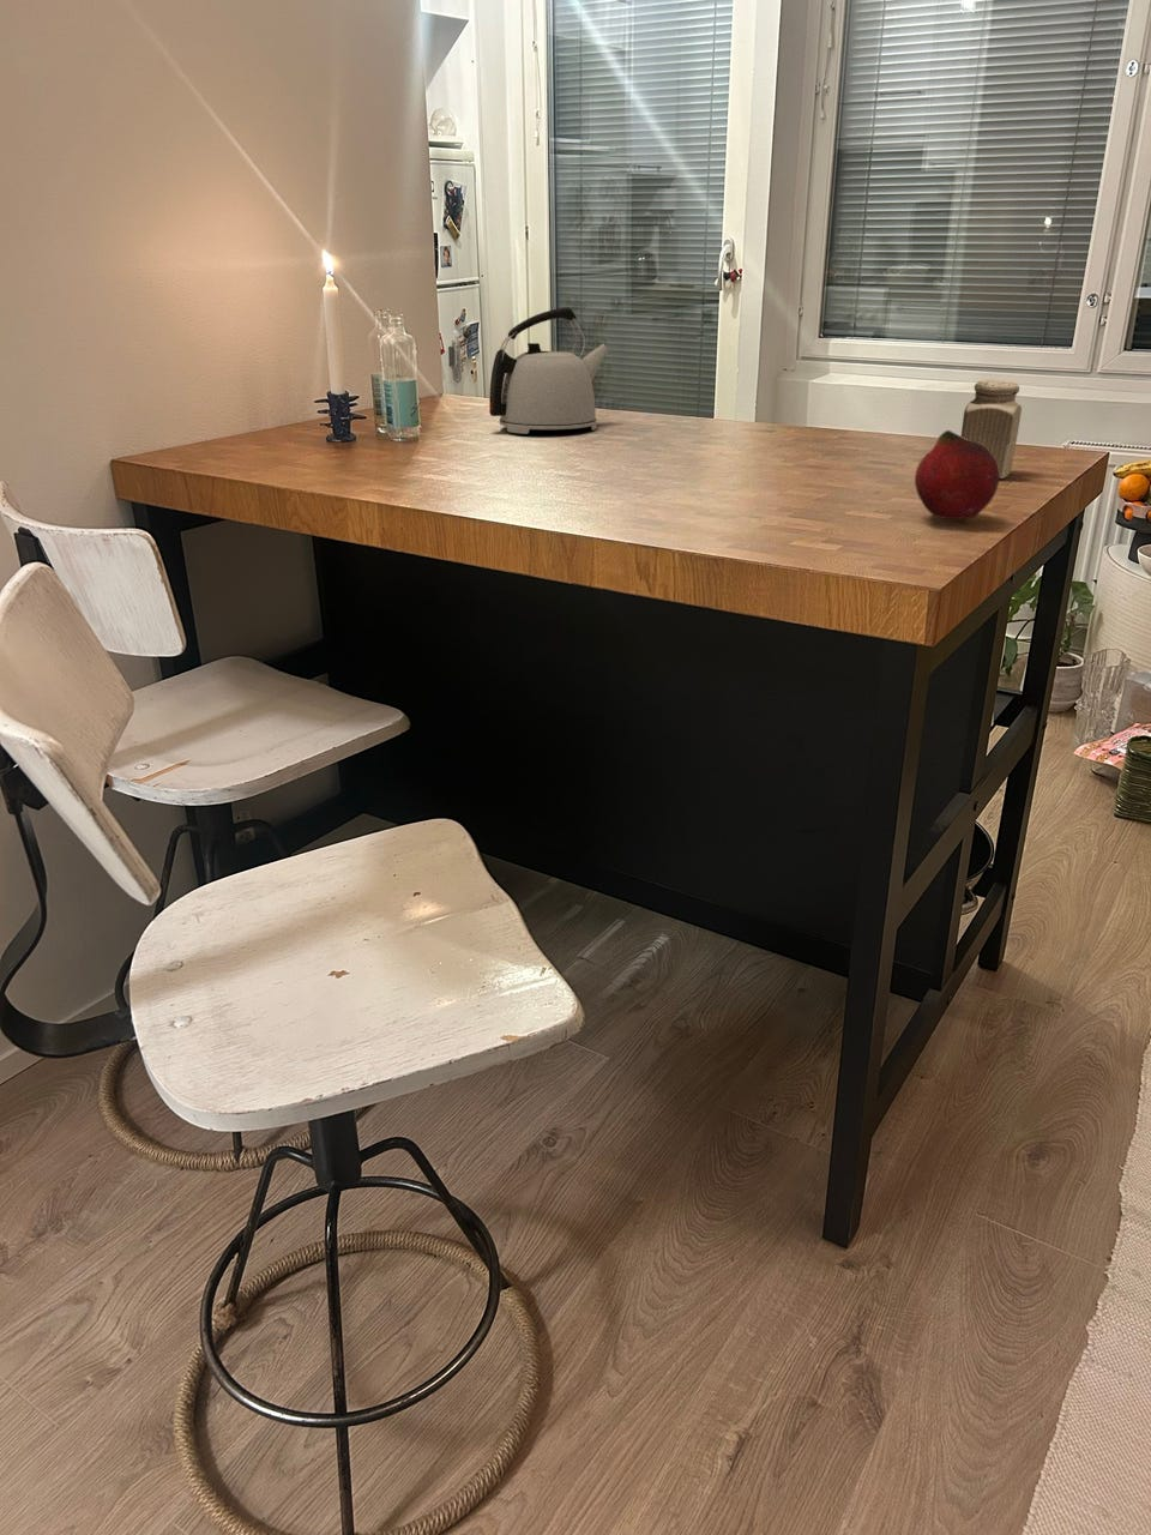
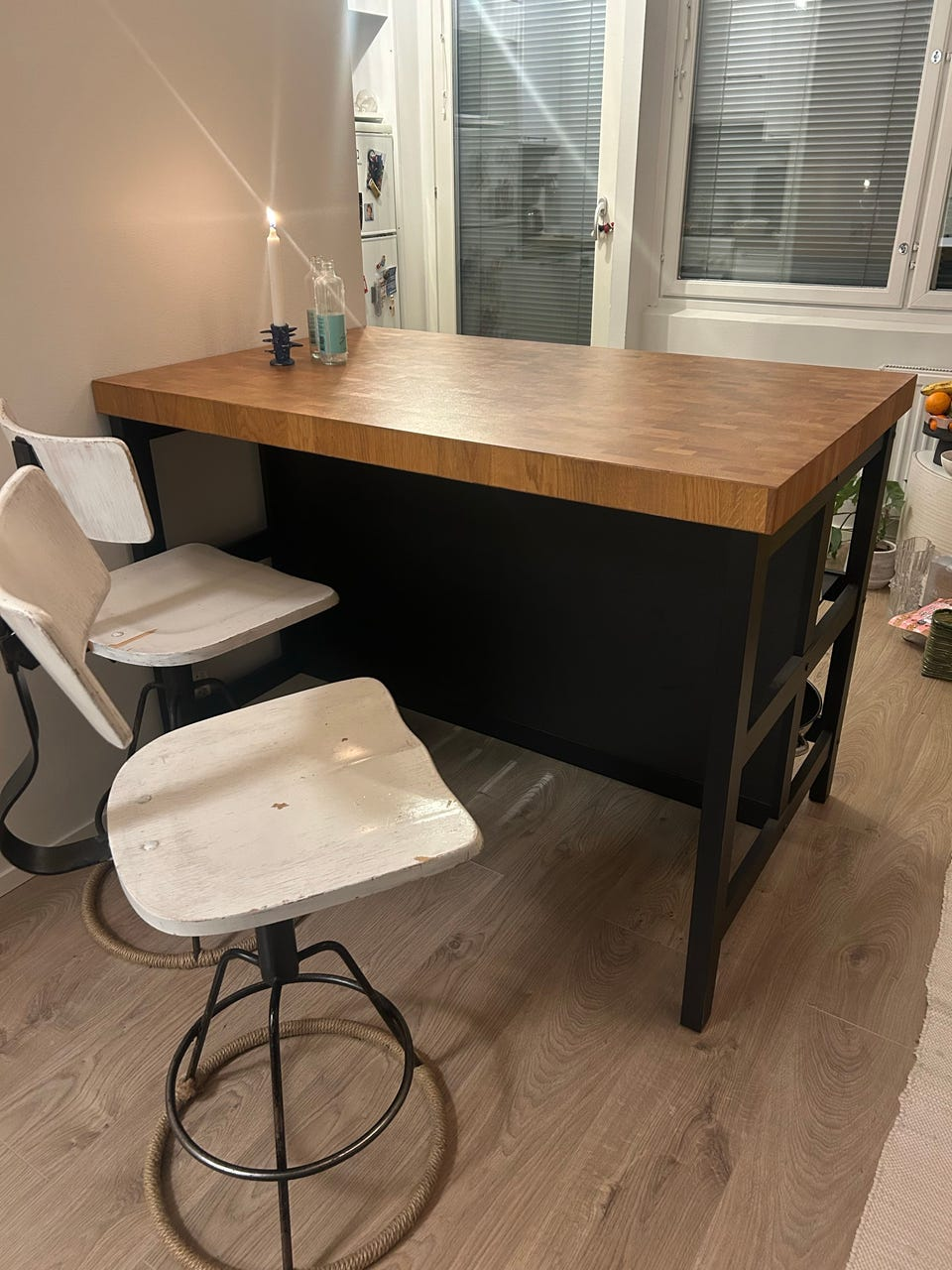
- salt shaker (990, 427)
- kettle (550, 369)
- fruit (956, 475)
